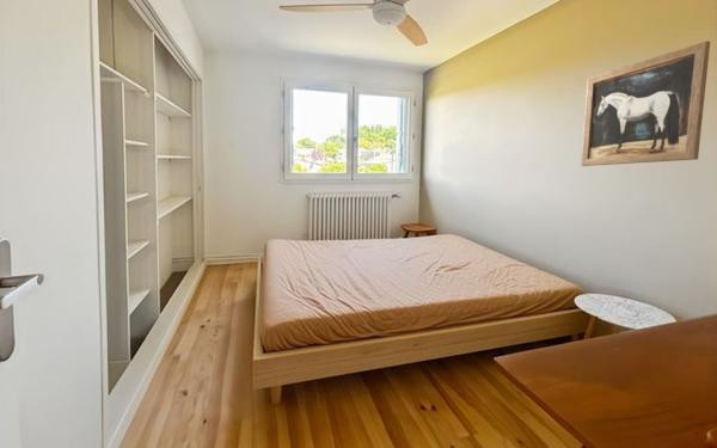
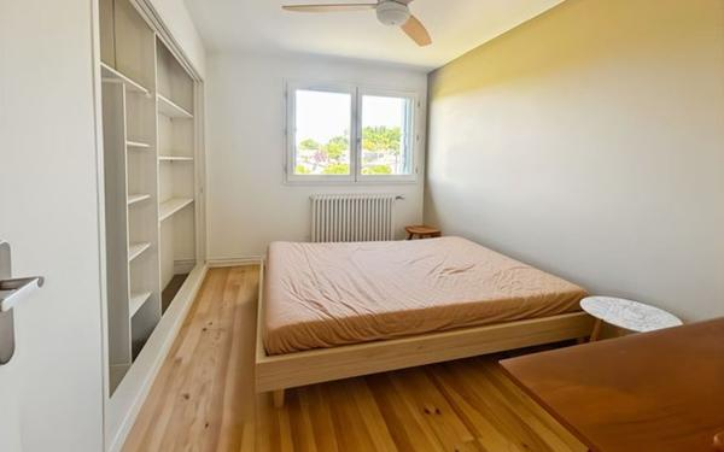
- wall art (635, 113)
